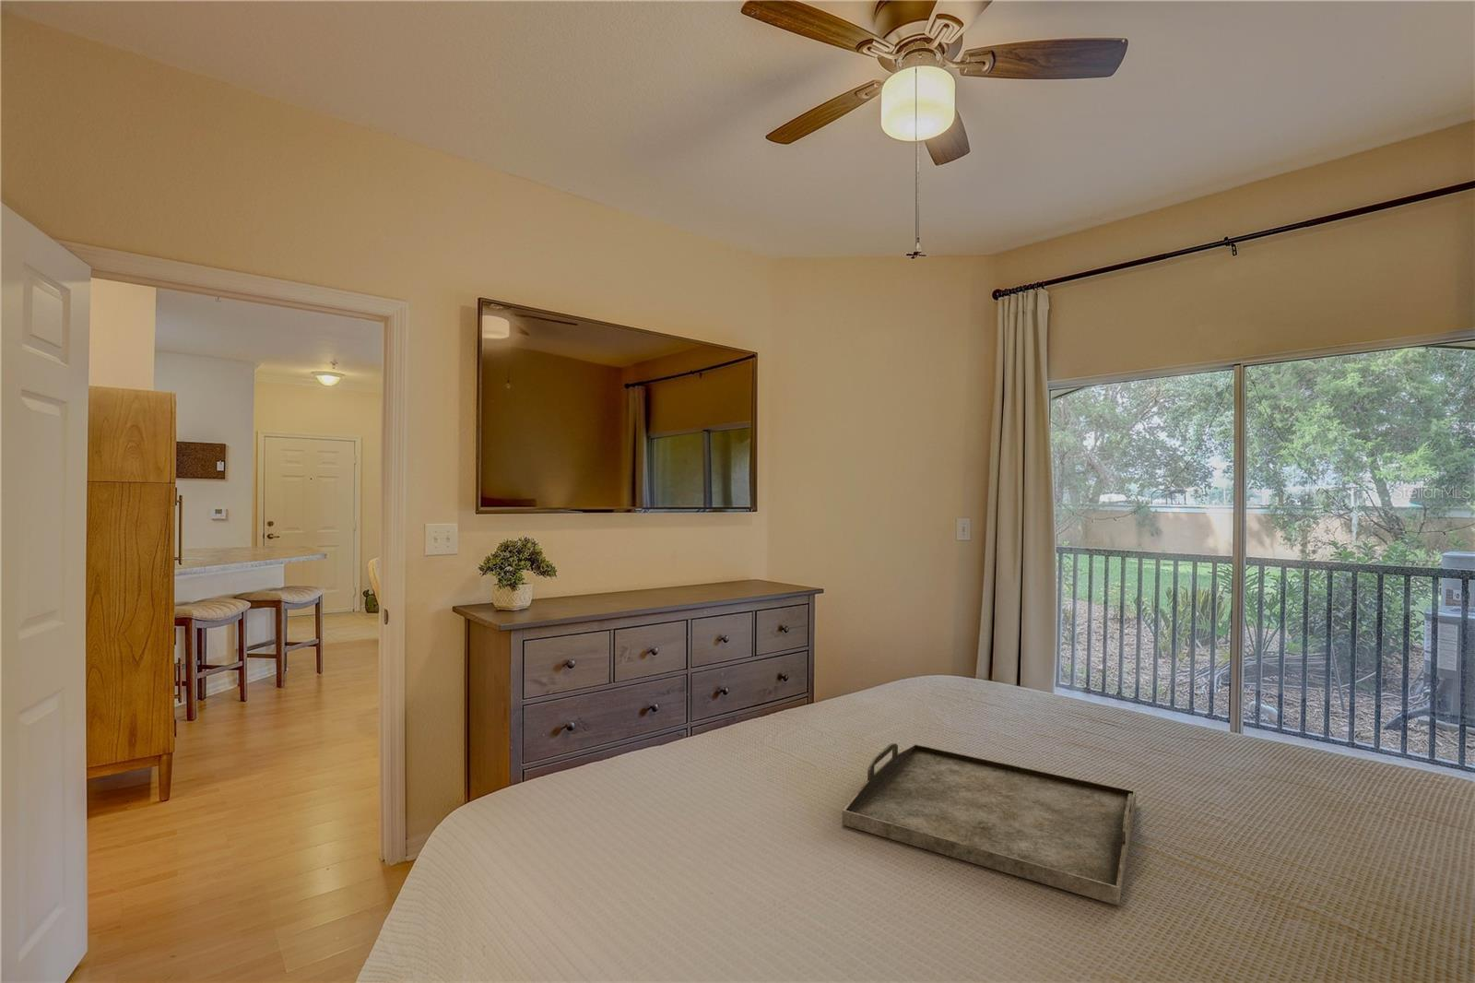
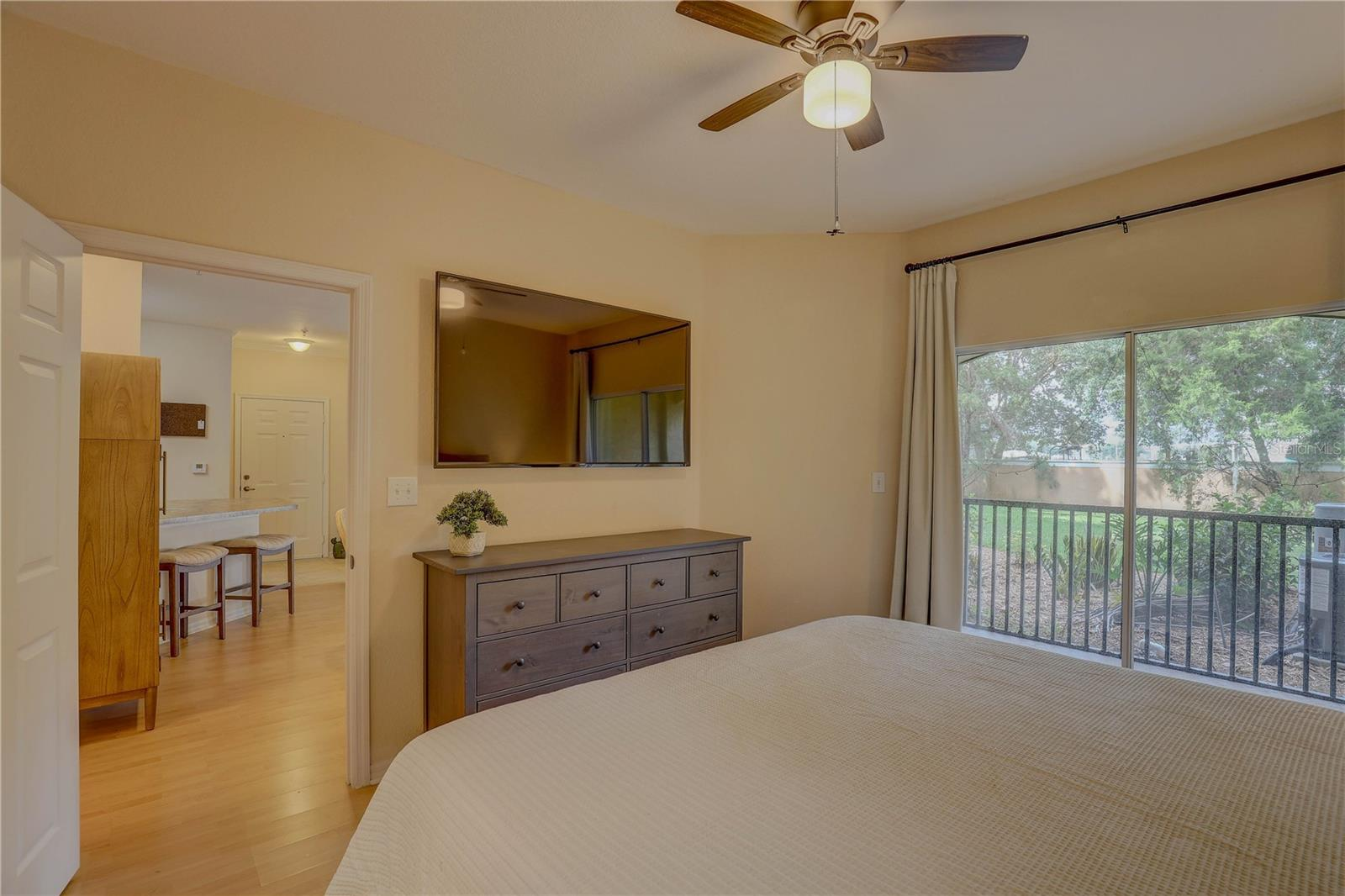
- serving tray (994, 794)
